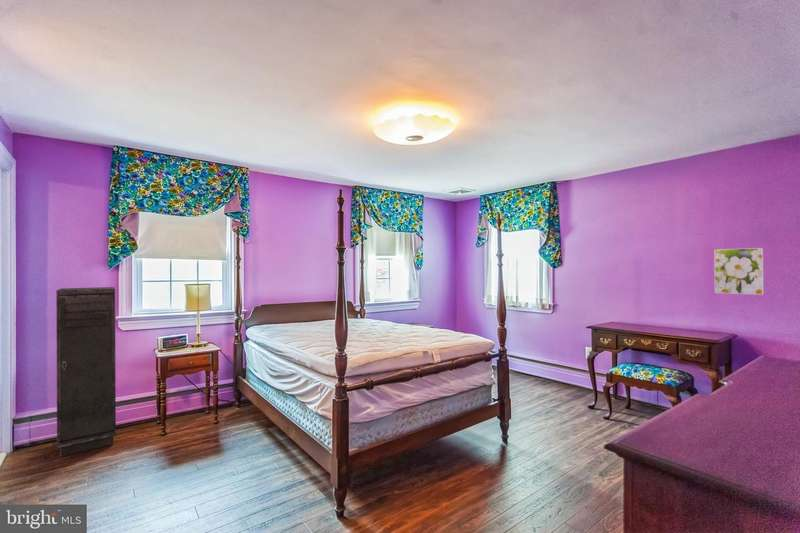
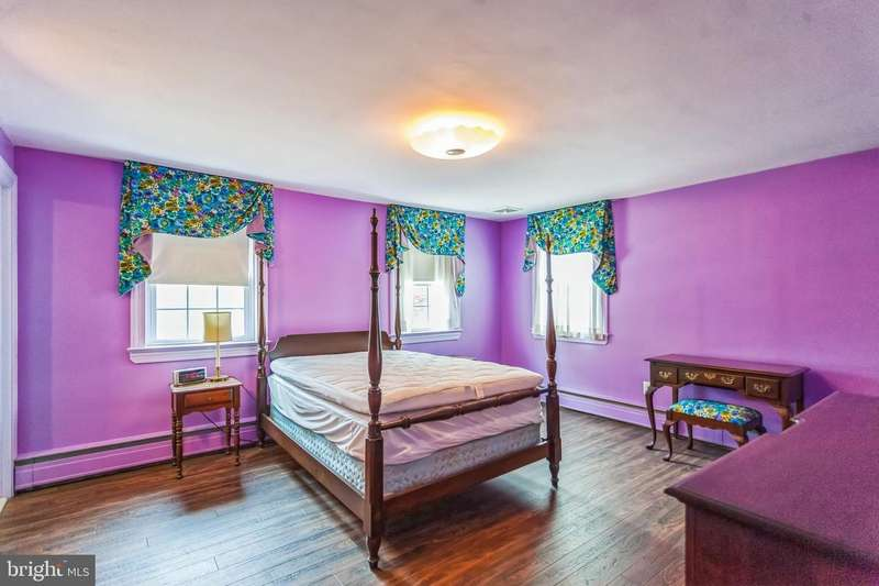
- storage cabinet (87, 365)
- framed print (738, 271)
